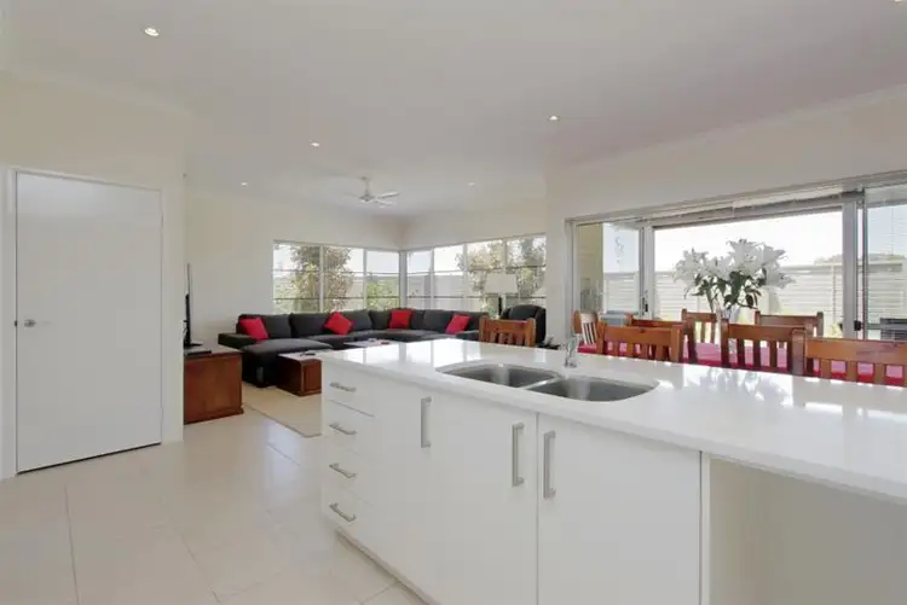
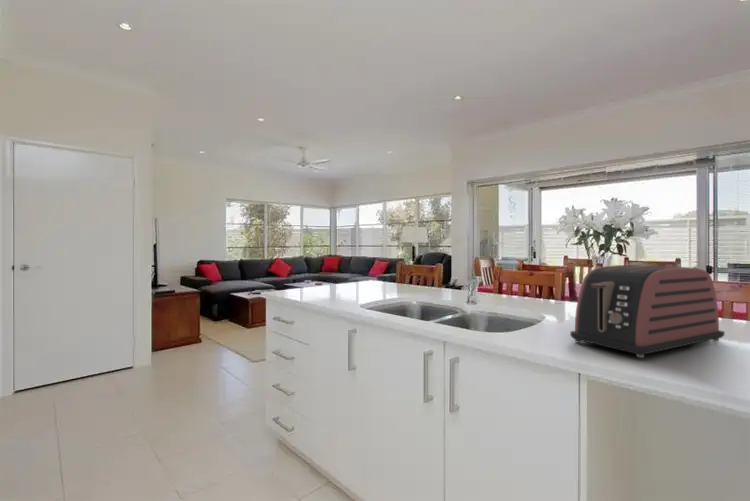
+ toaster (644, 304)
